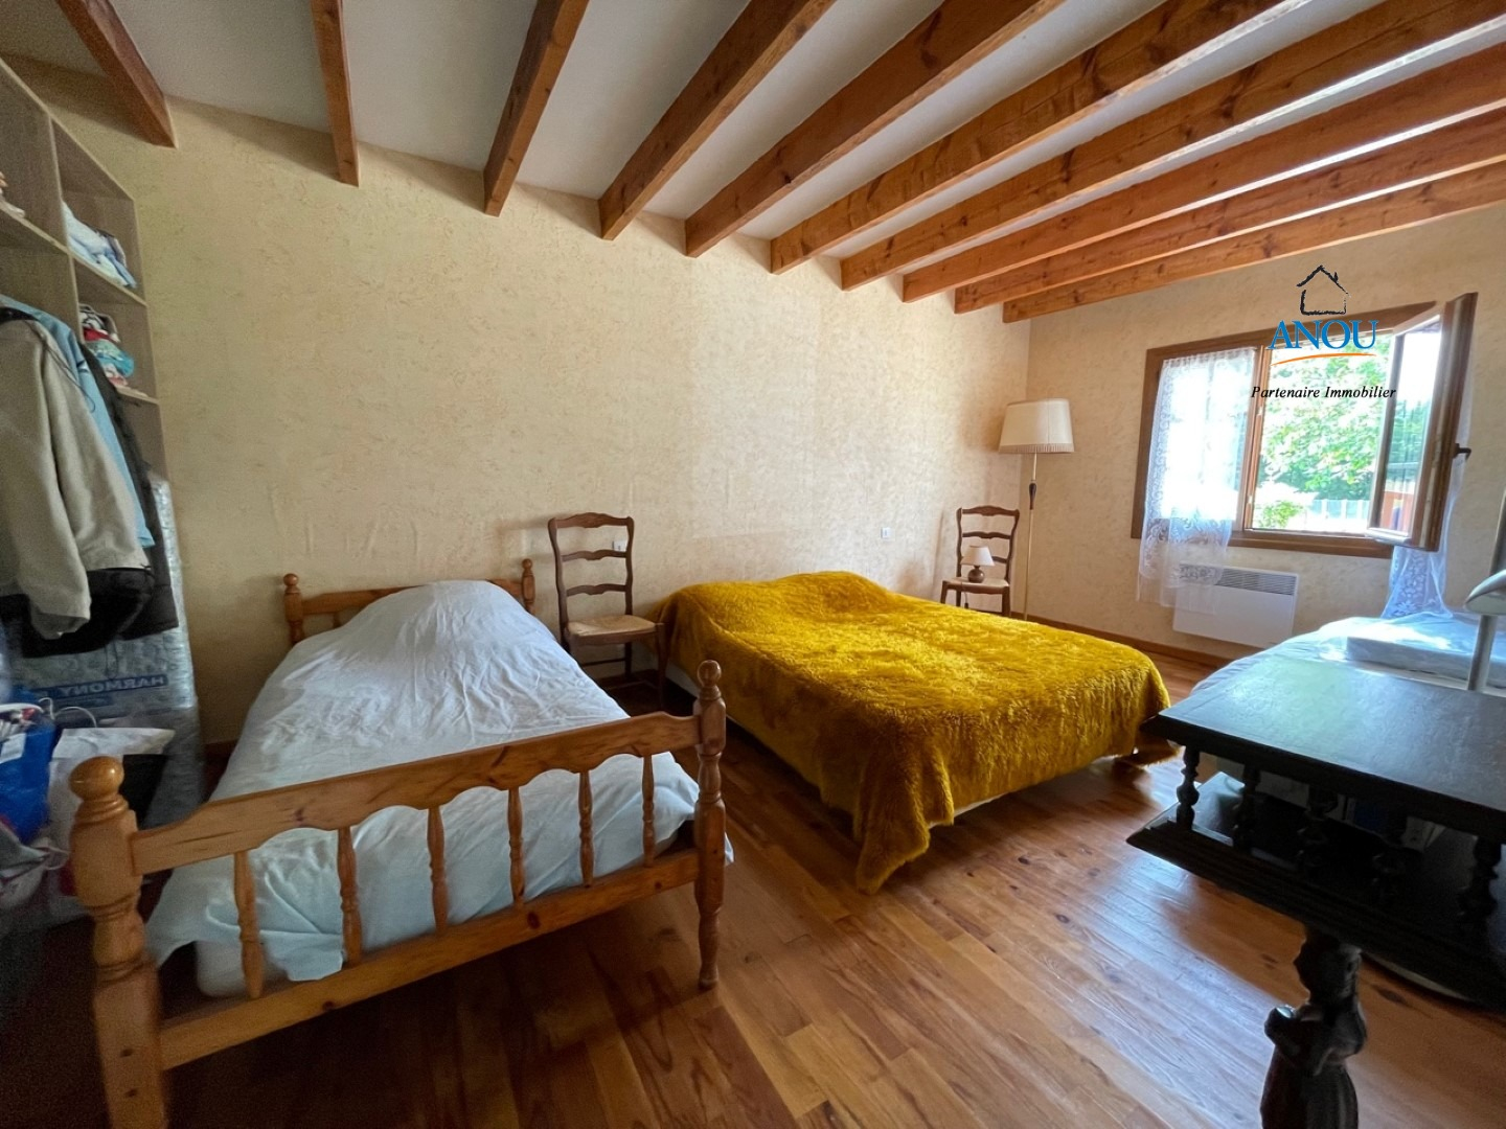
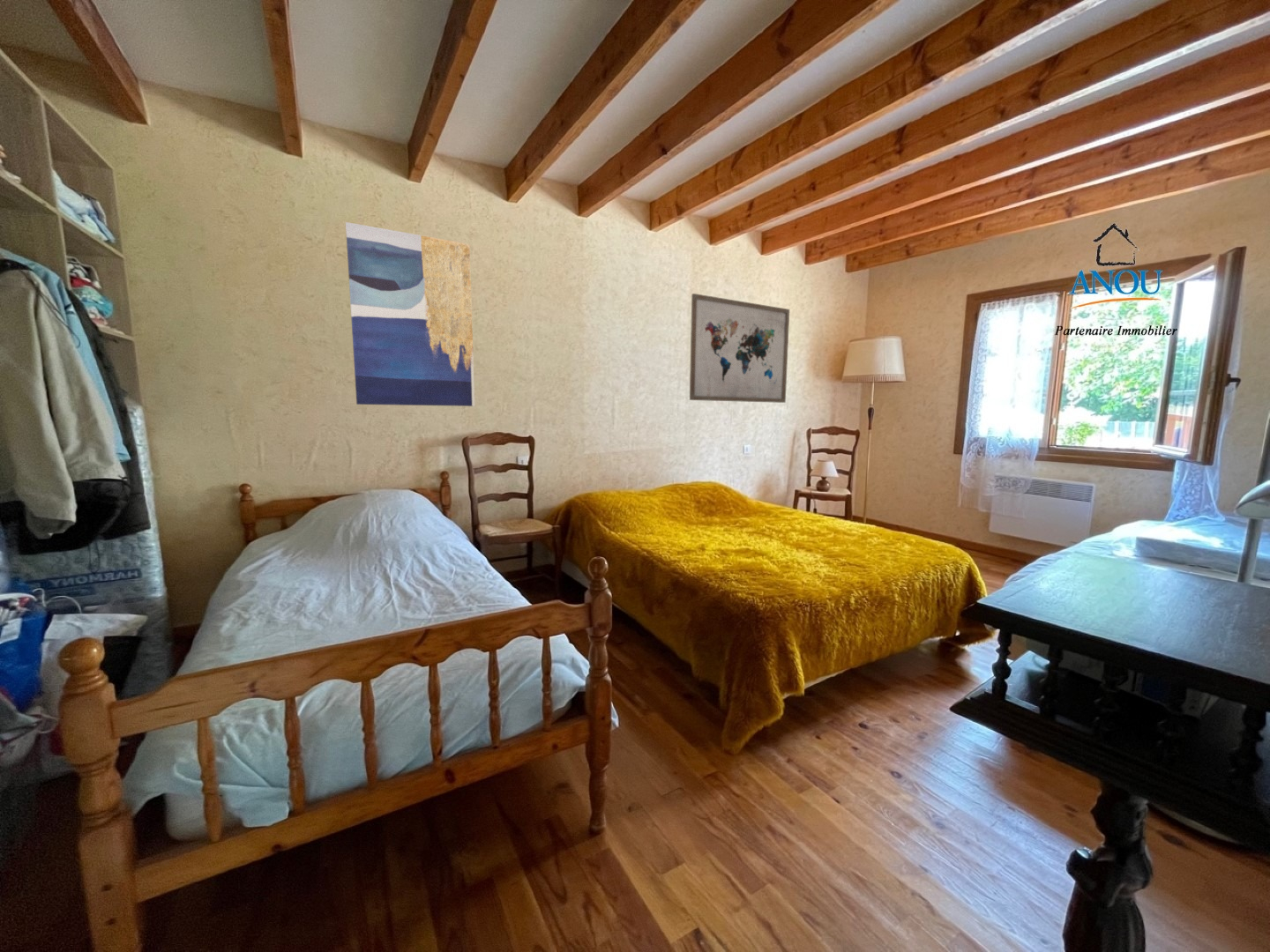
+ wall art (415, 322)
+ wall art (742, 352)
